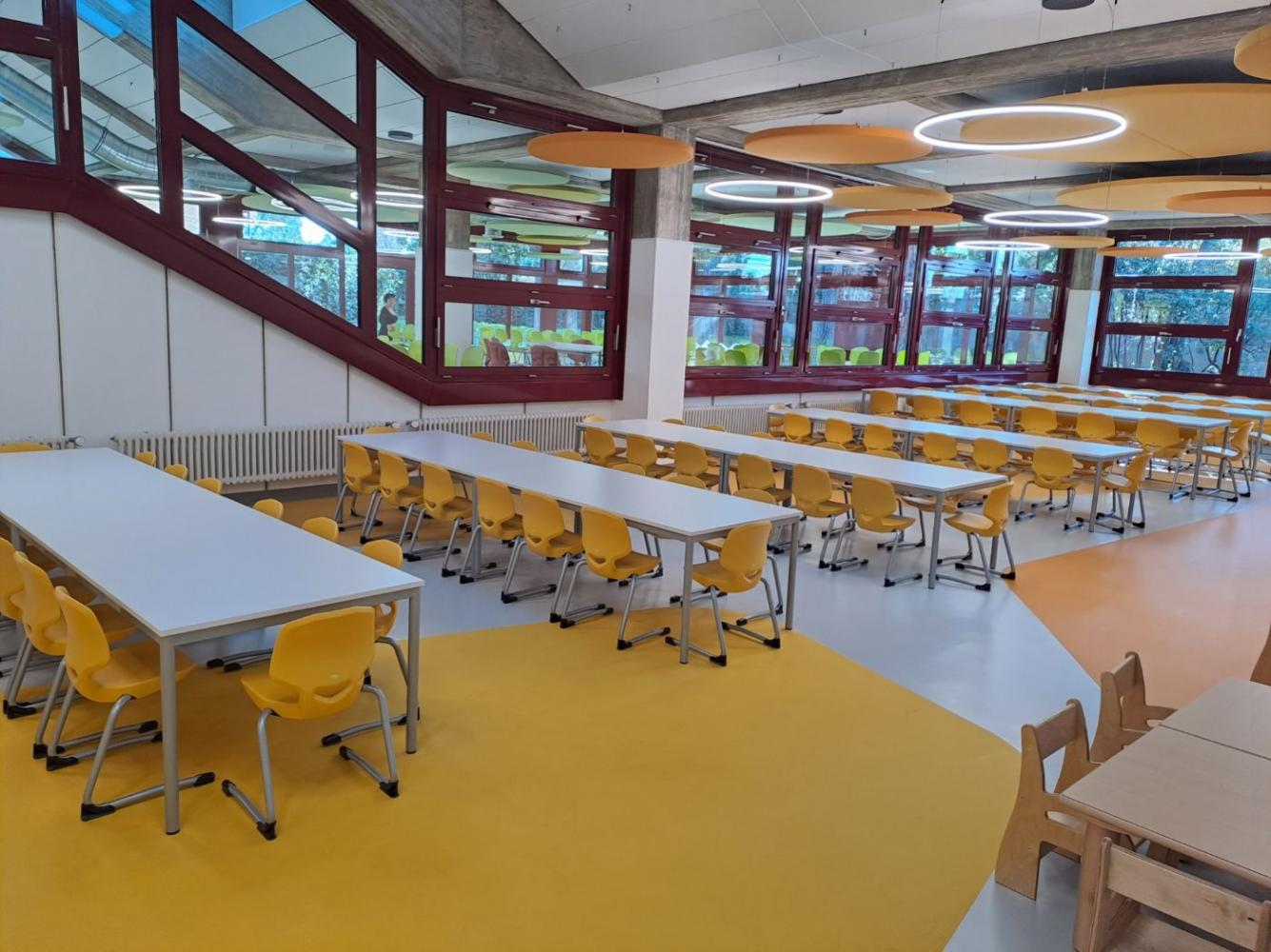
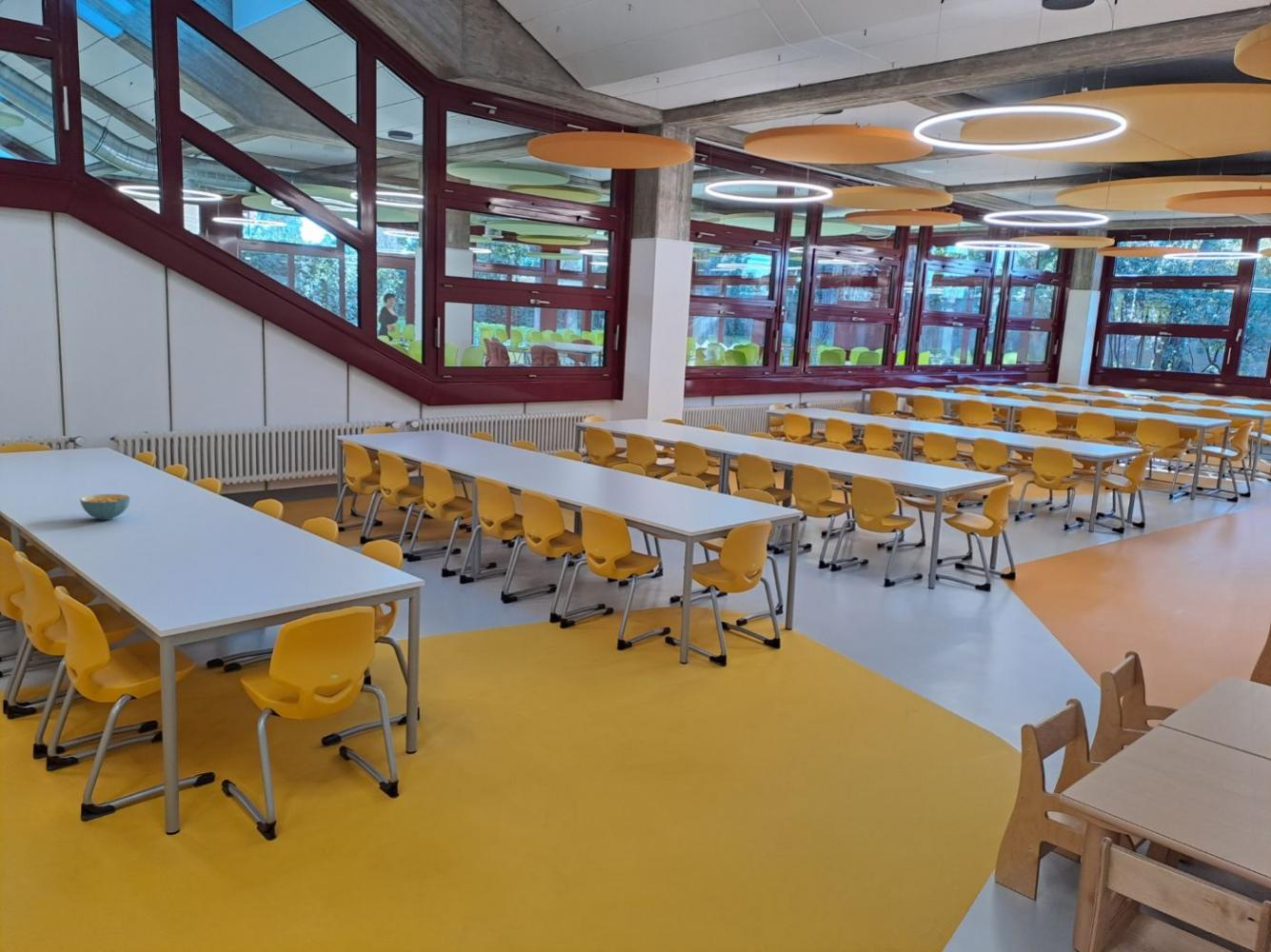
+ cereal bowl (105, 507)
